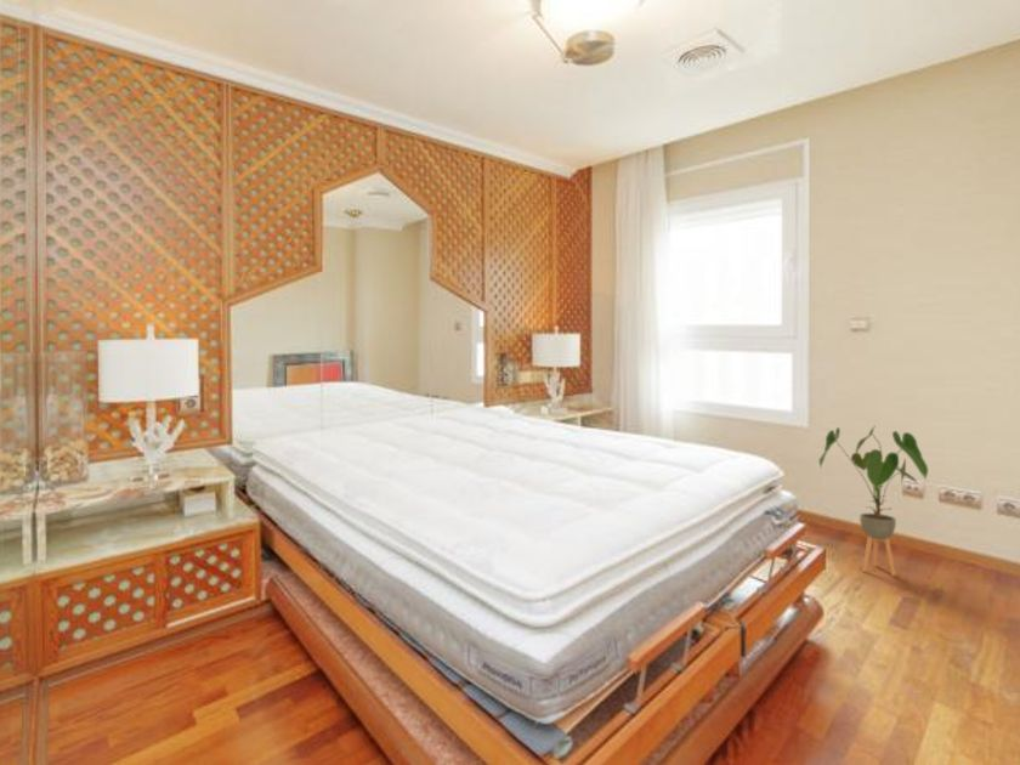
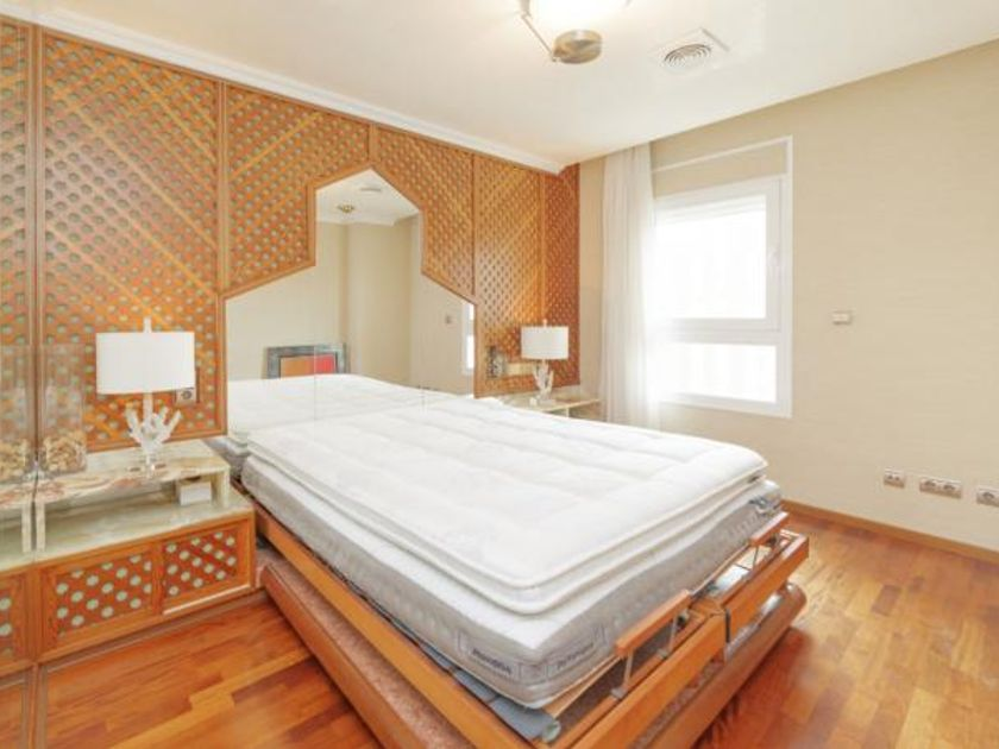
- house plant (879, 500)
